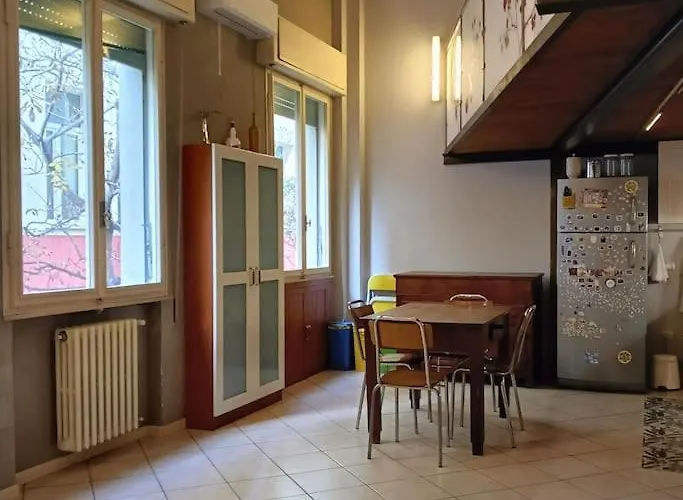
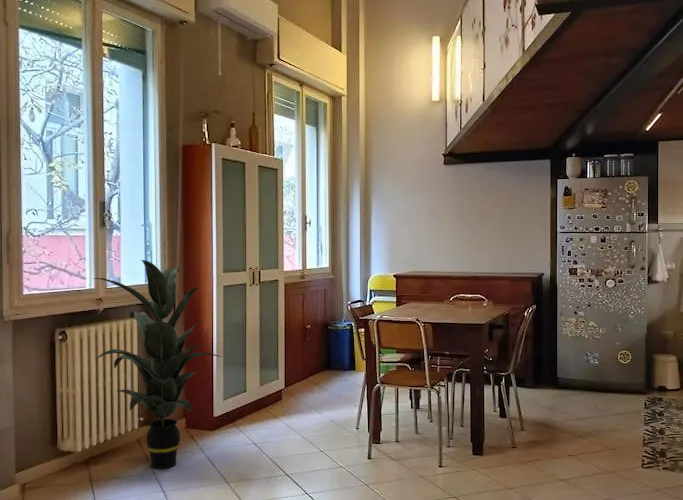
+ indoor plant (153, 362)
